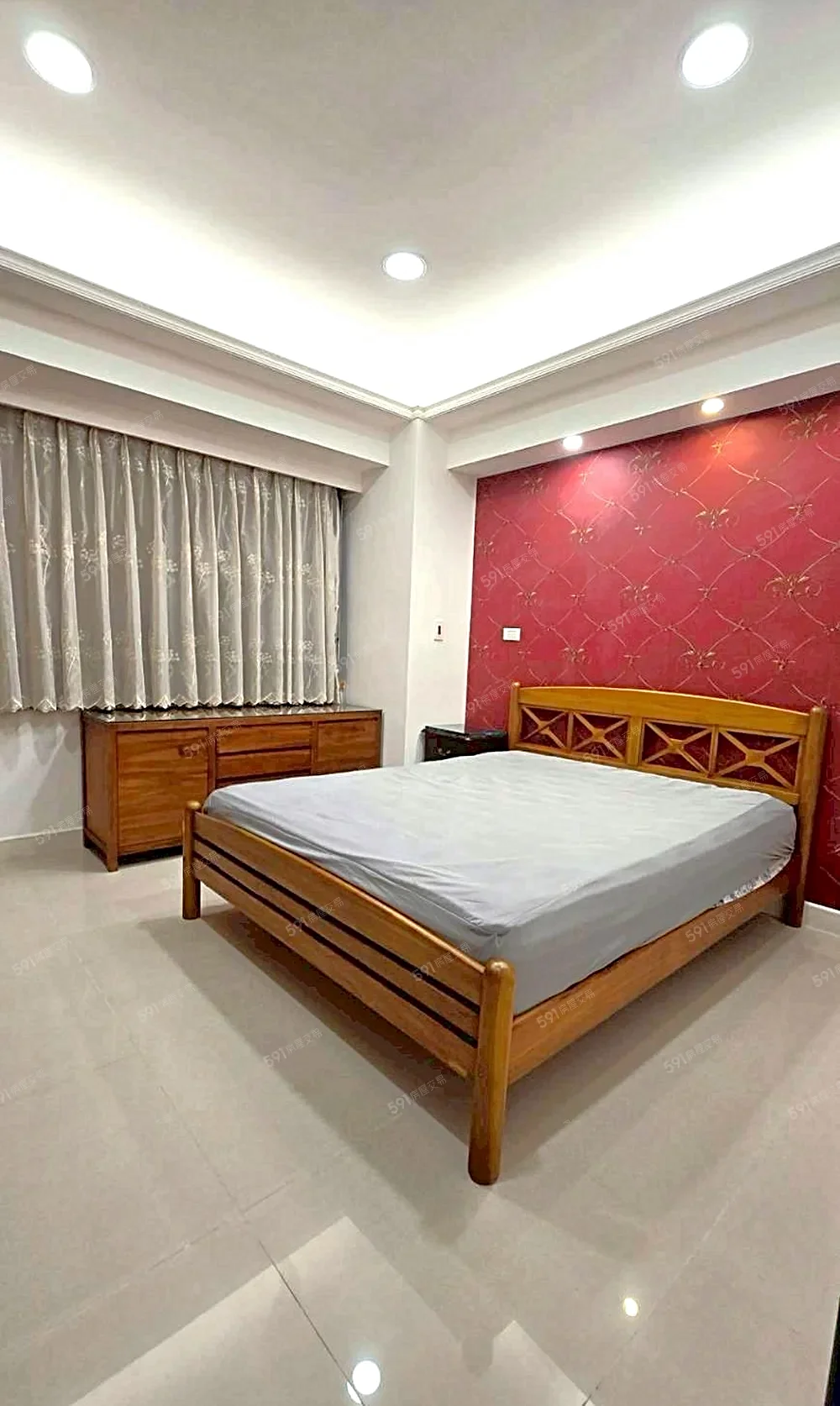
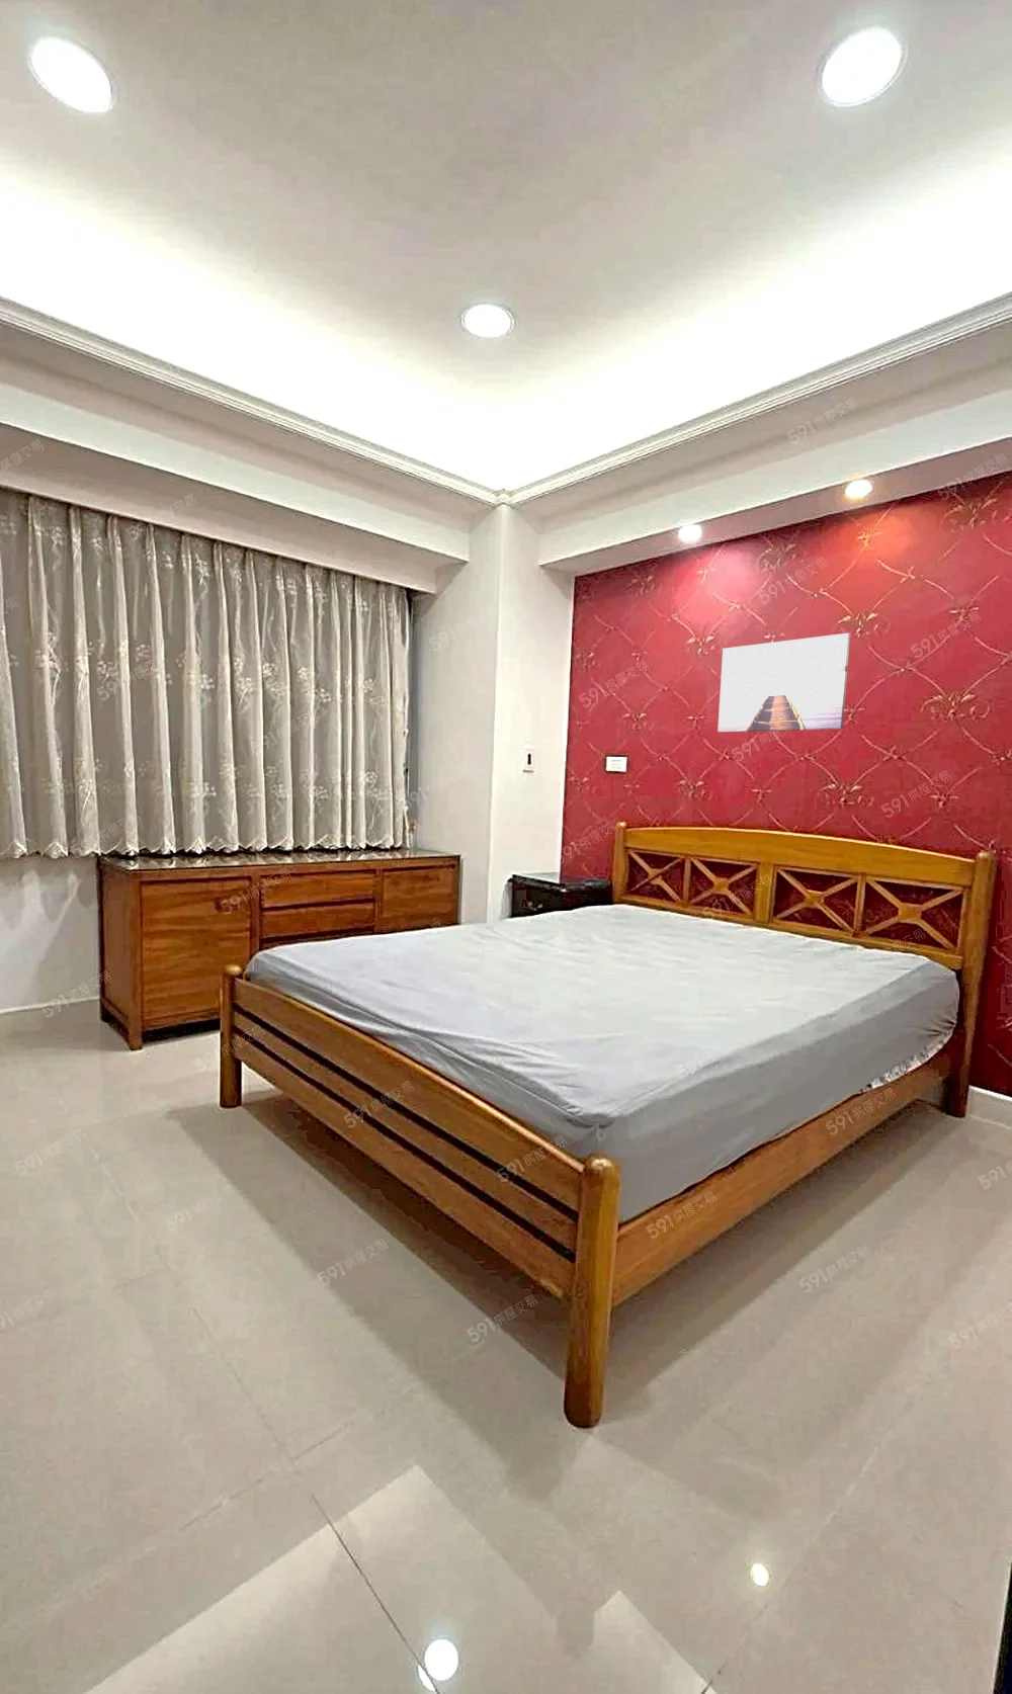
+ wall art (779, 686)
